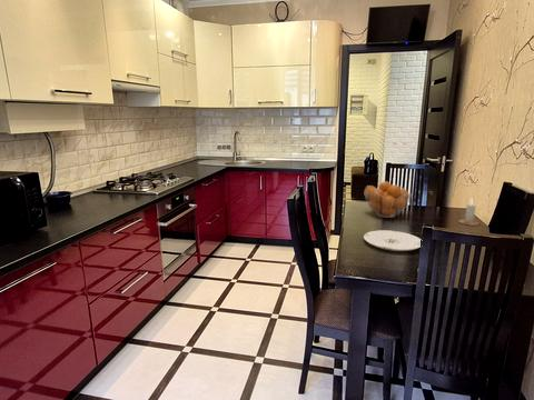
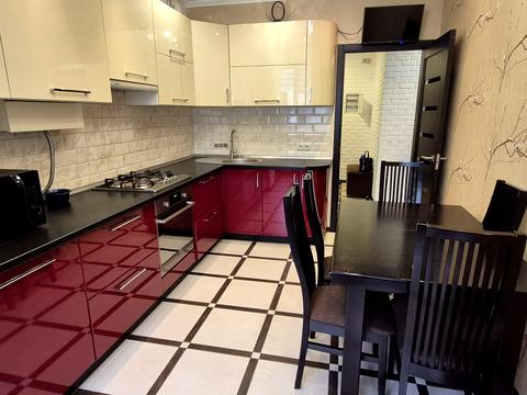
- fruit basket (386, 199)
- candle (471, 210)
- plate (392, 241)
